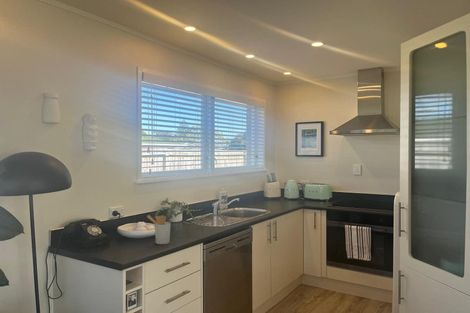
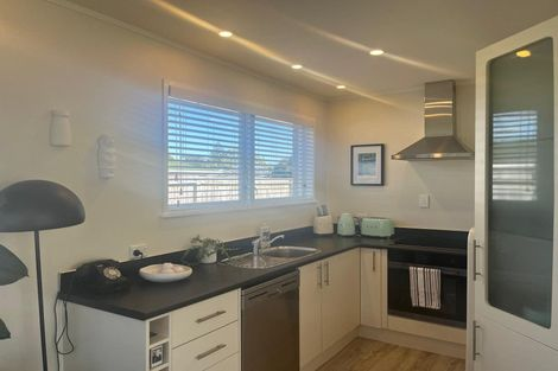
- utensil holder (158, 228)
